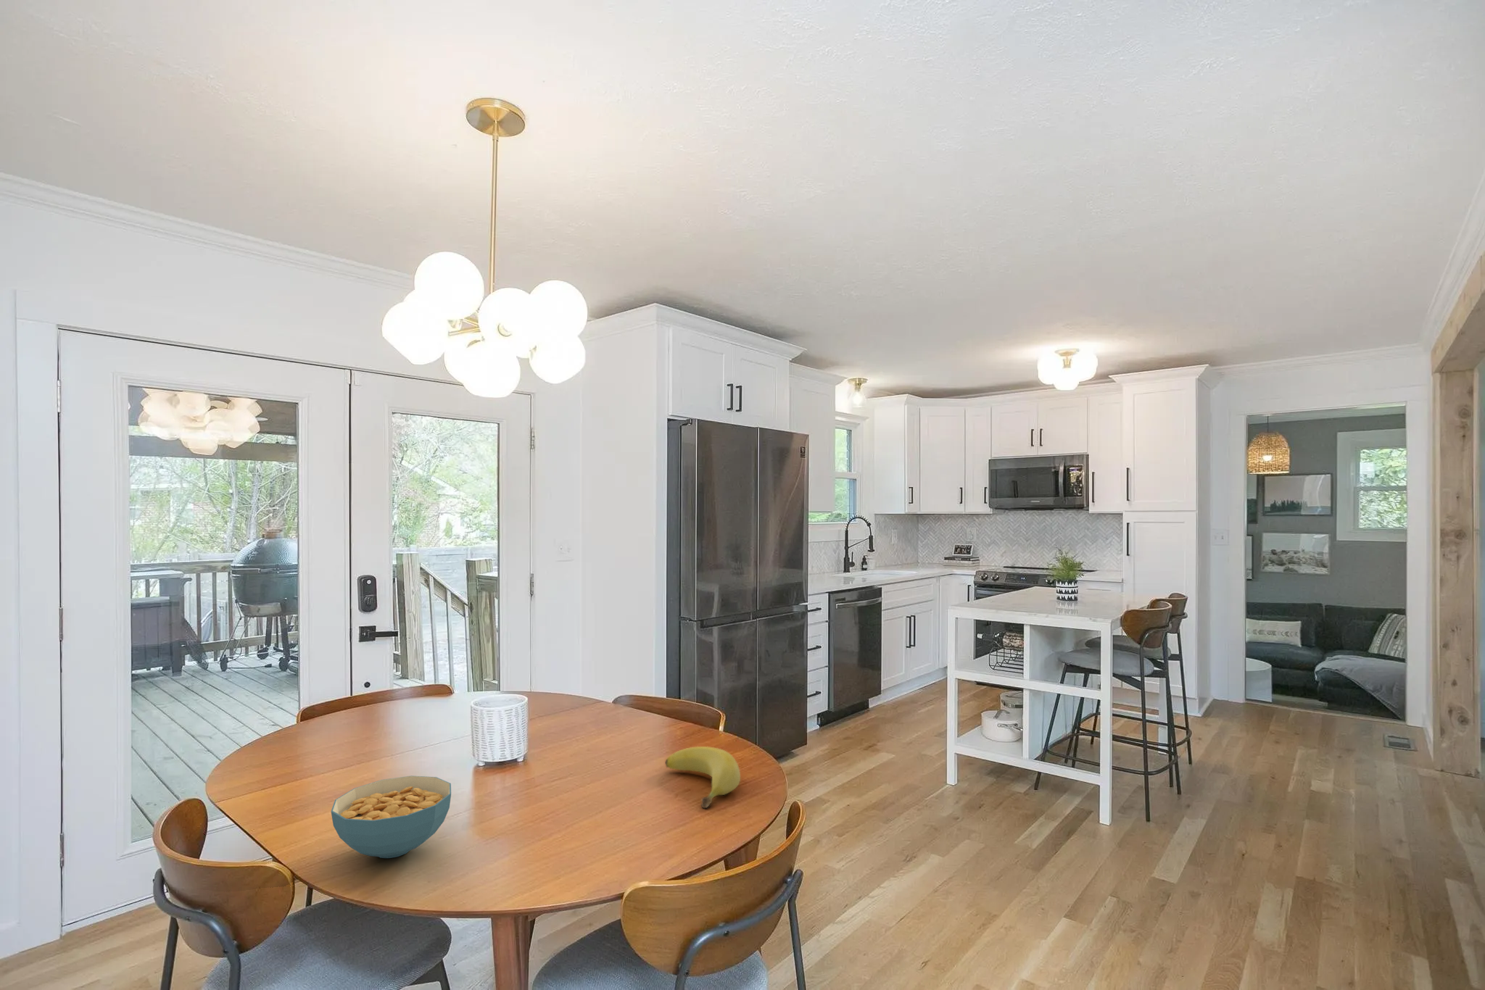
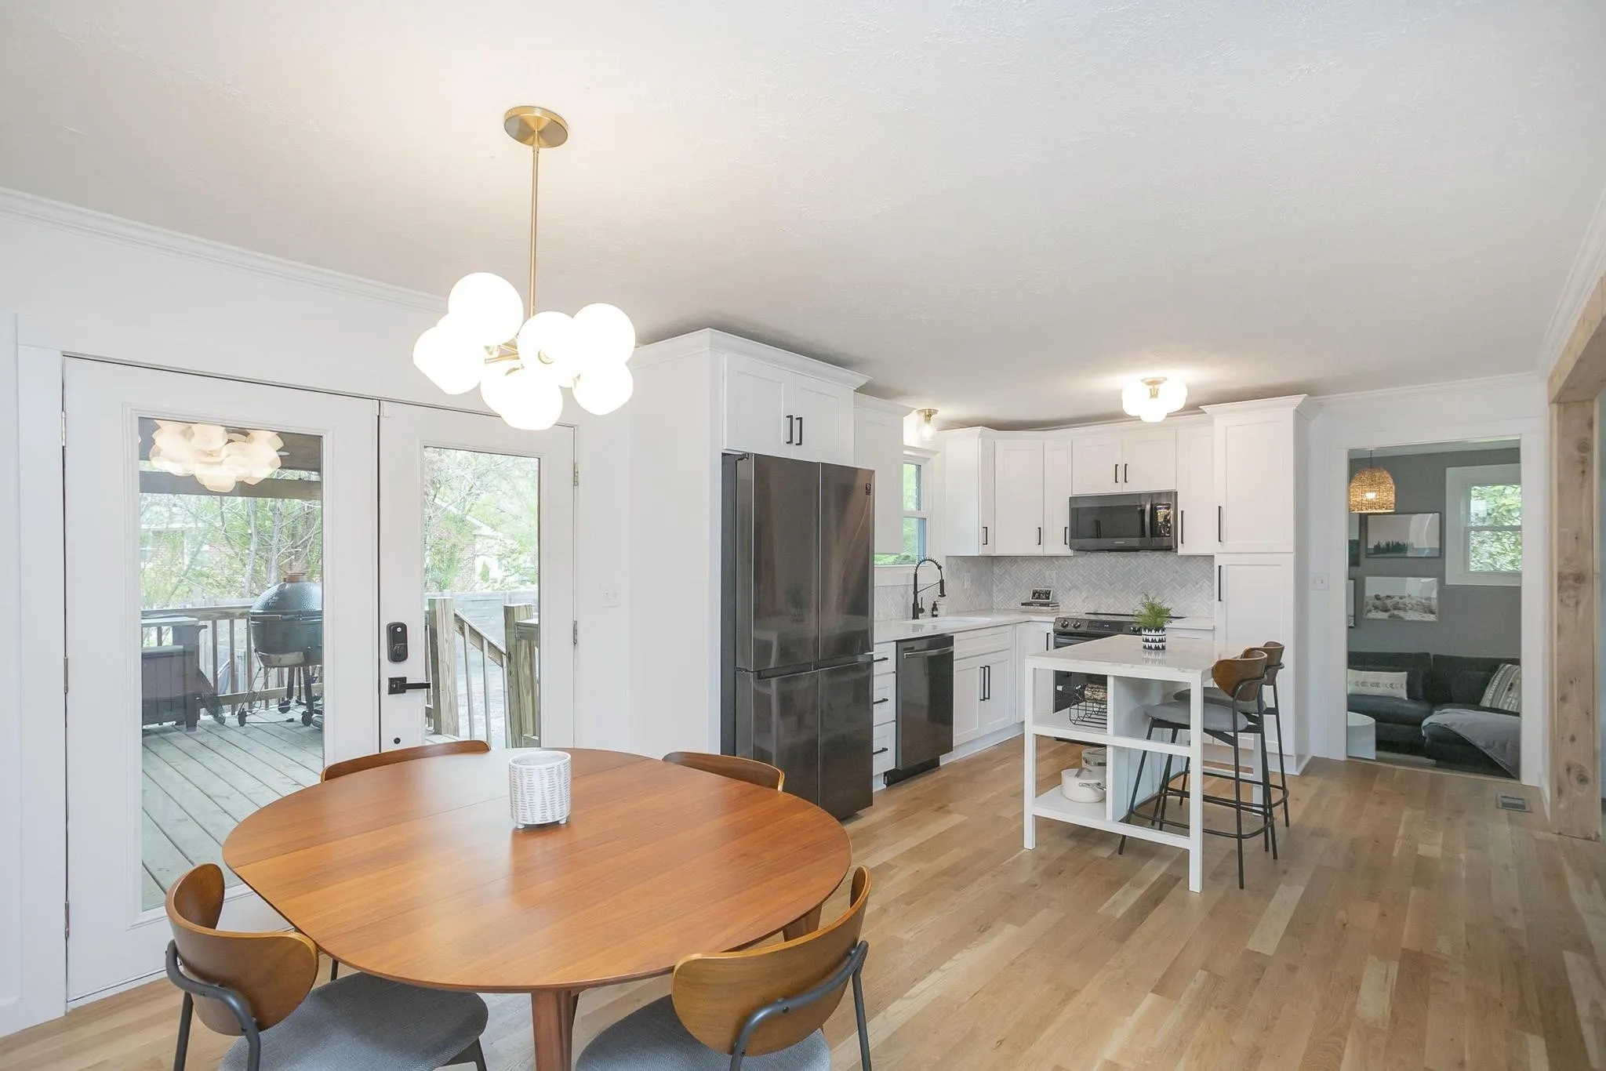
- cereal bowl (393, 823)
- banana (694, 770)
